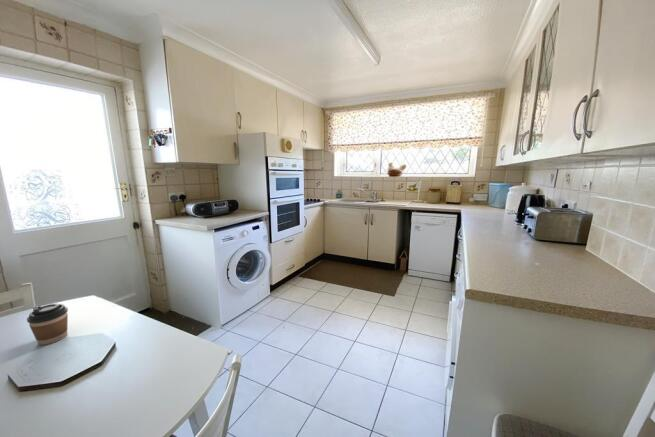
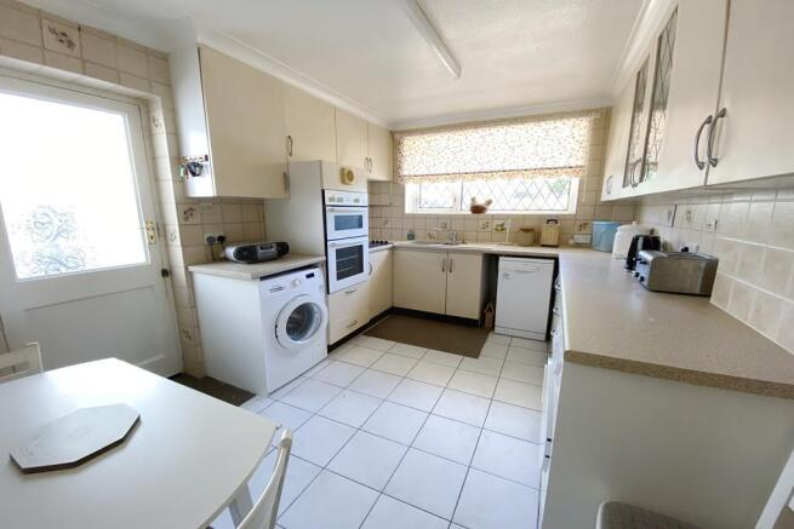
- coffee cup (49, 322)
